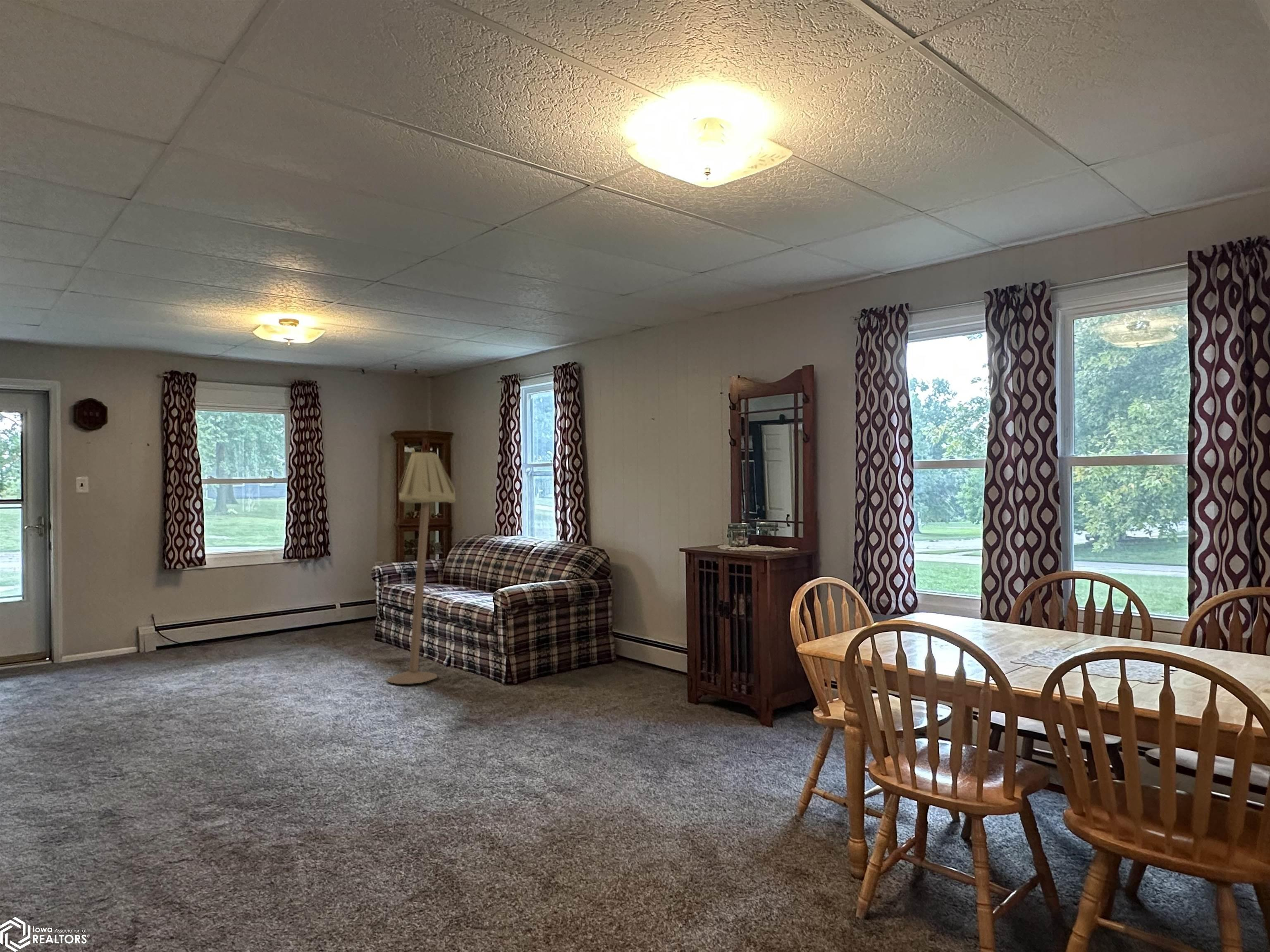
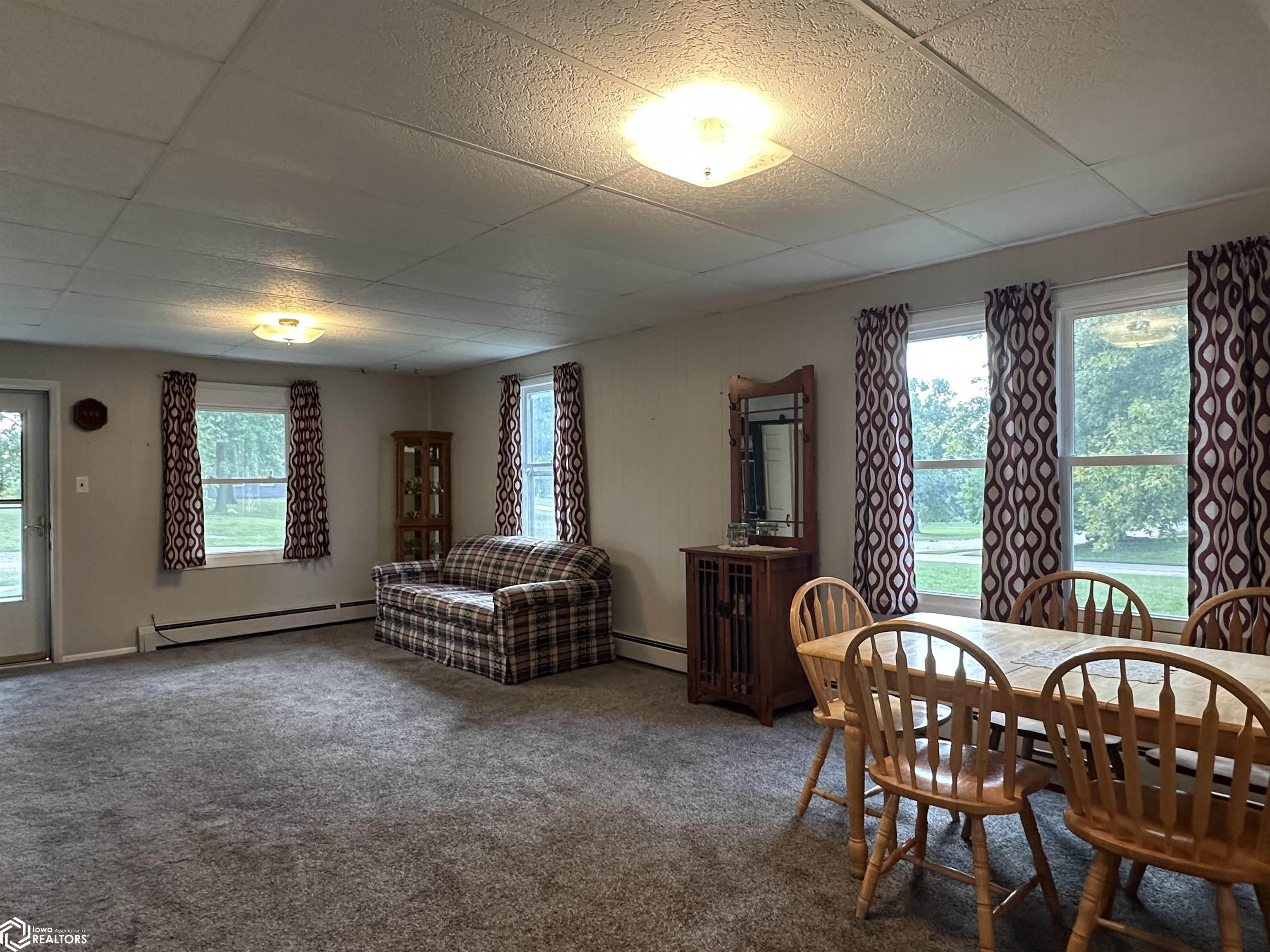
- floor lamp (423, 563)
